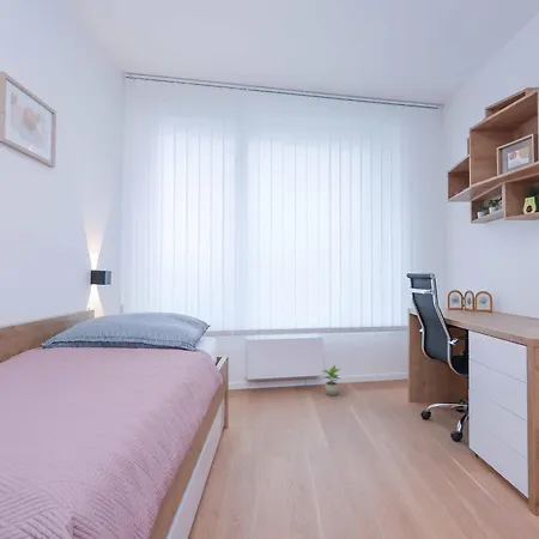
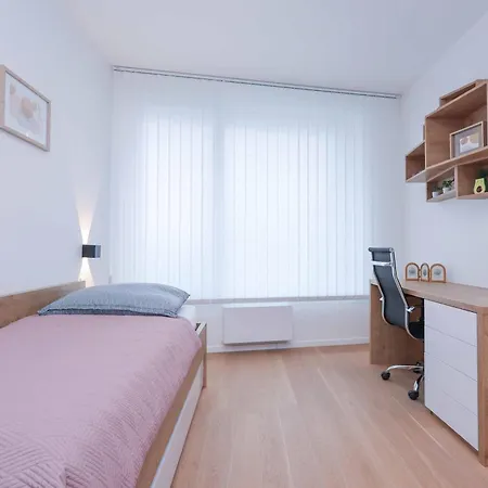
- potted plant (329, 380)
